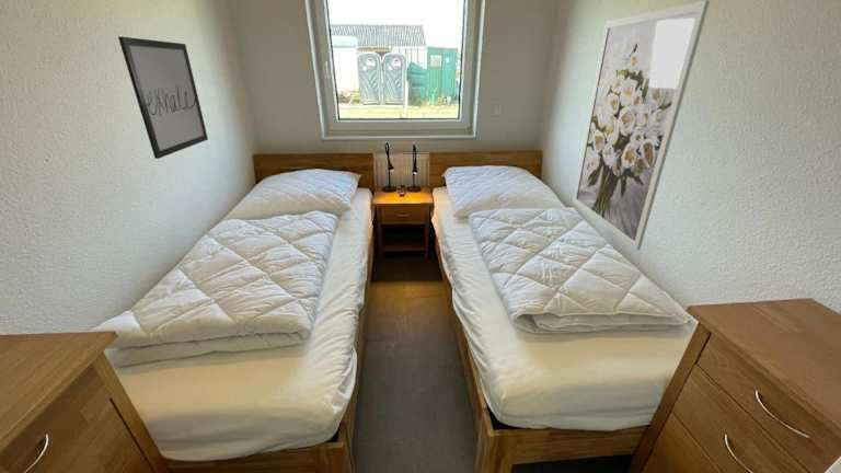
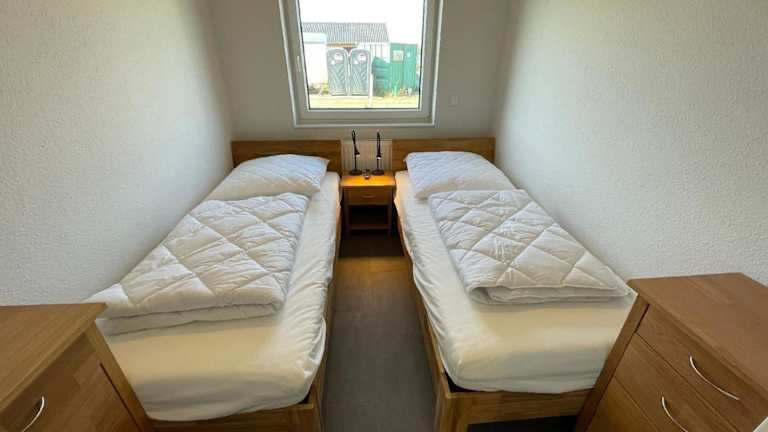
- wall art (171, 97)
- wall art (622, 129)
